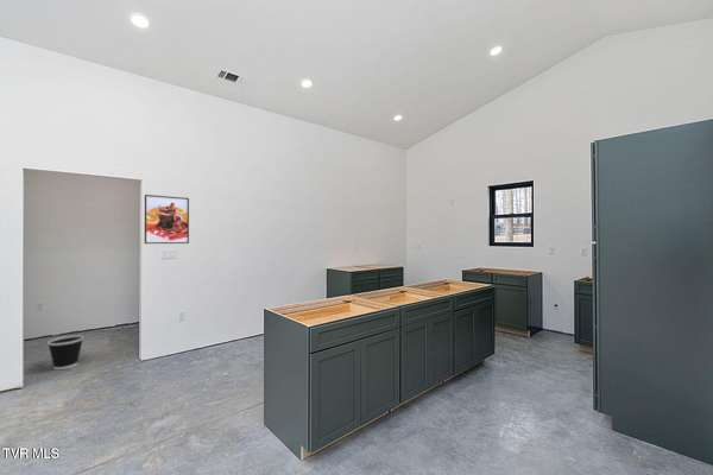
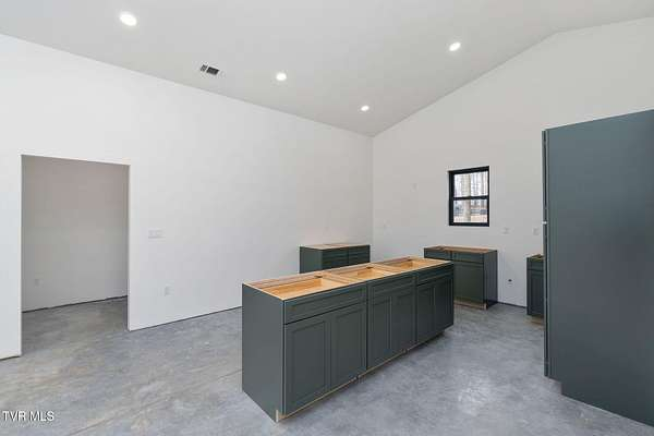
- wastebasket (65, 353)
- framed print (168, 220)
